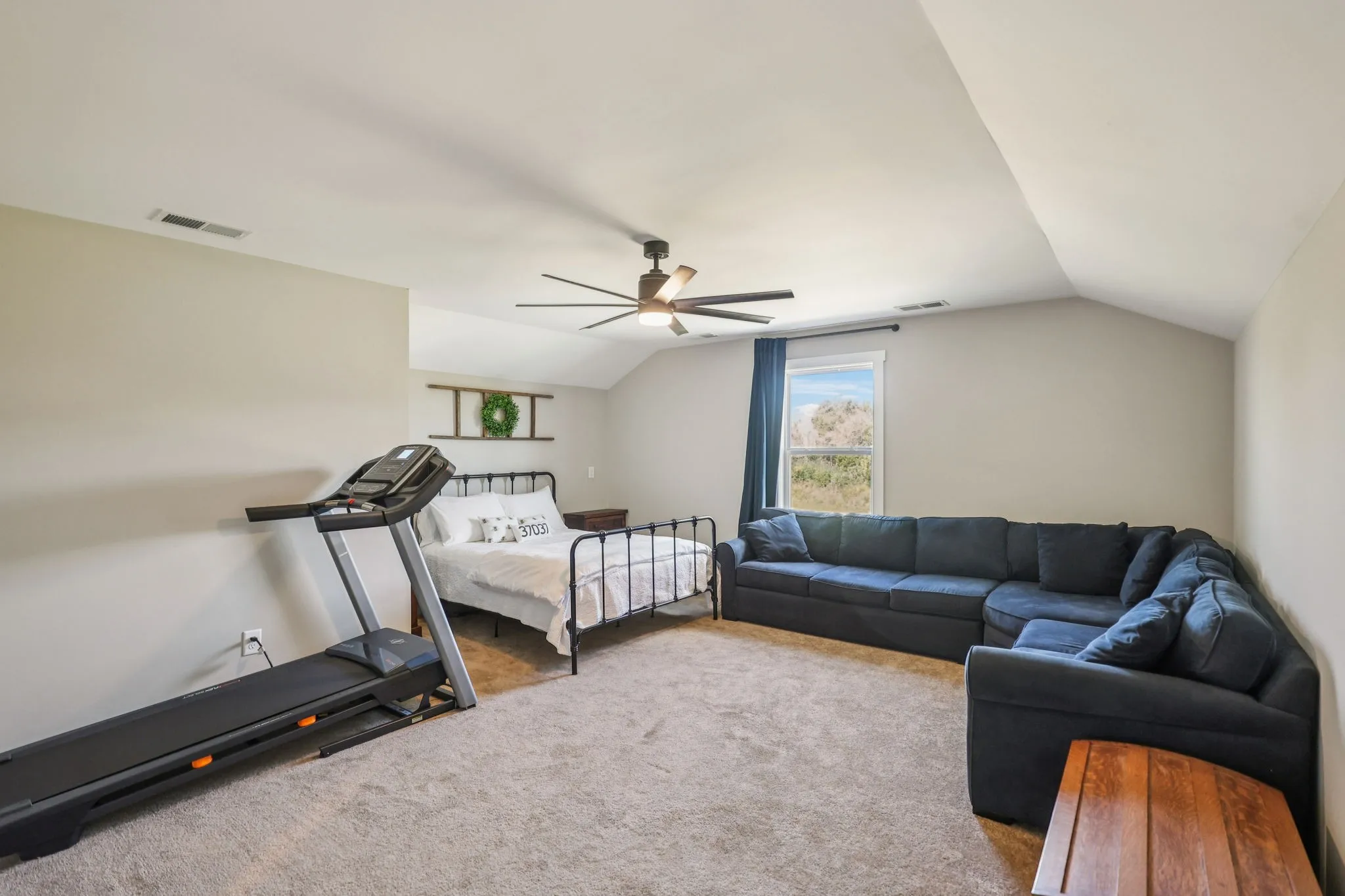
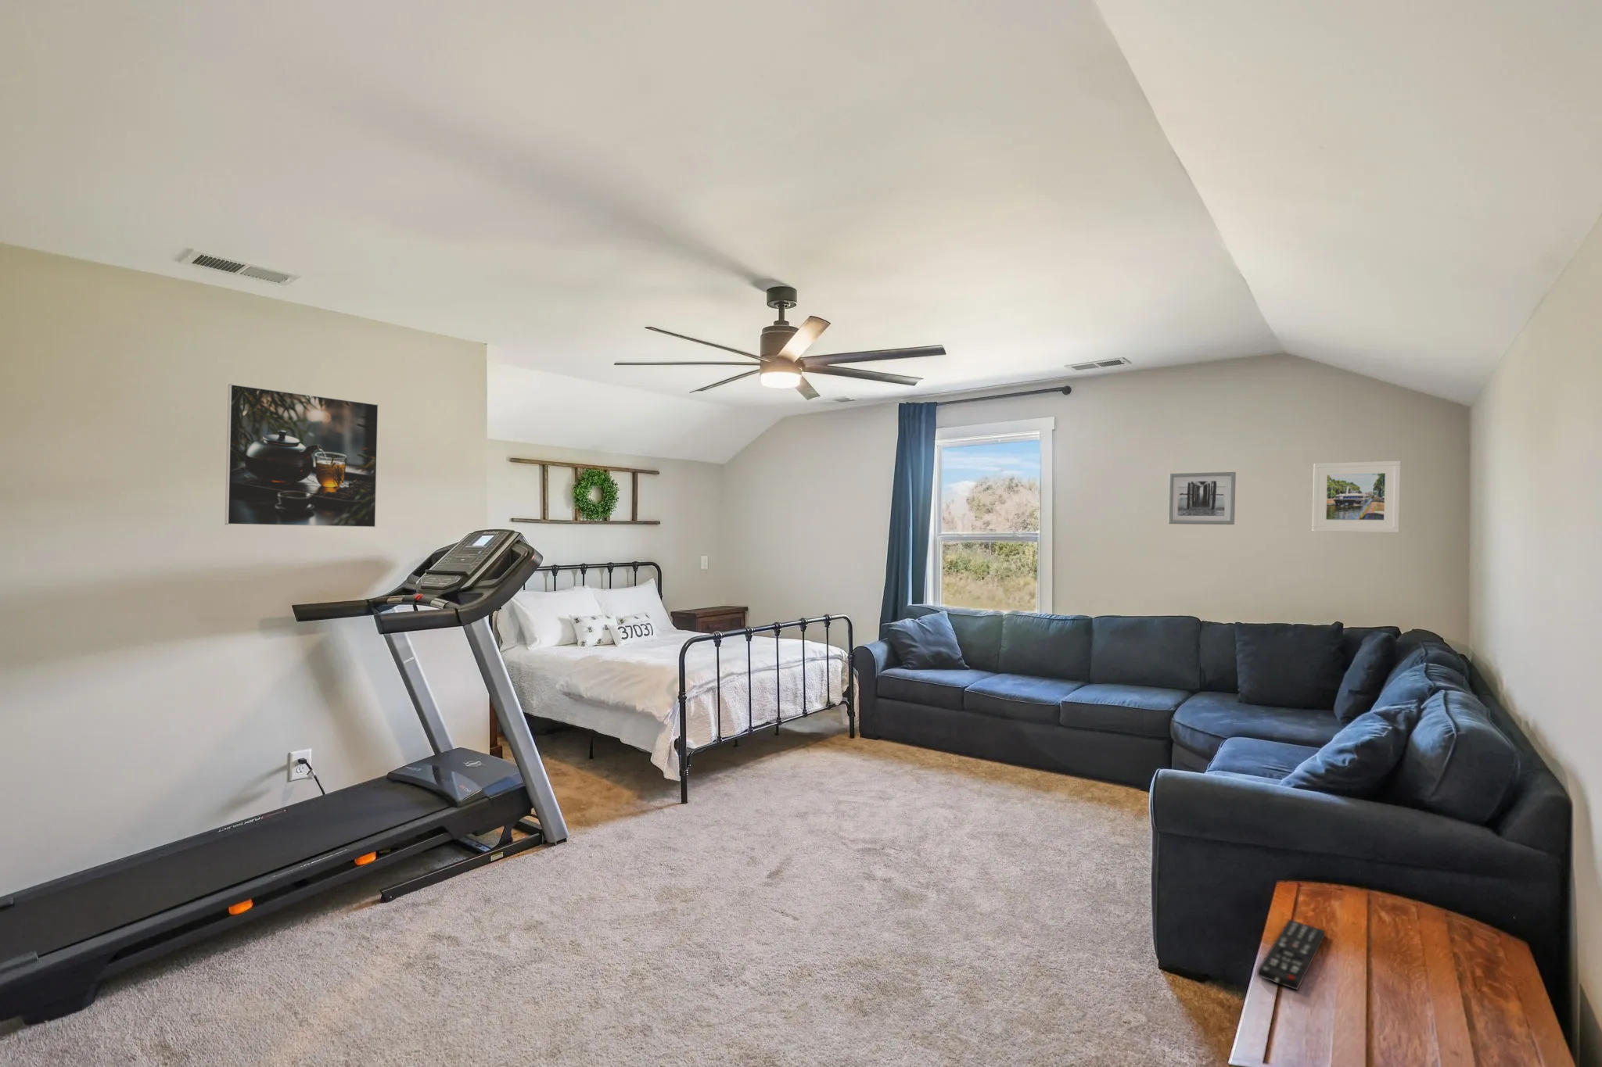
+ remote control (1292, 951)
+ wall art (1201, 498)
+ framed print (306, 461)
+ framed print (1354, 497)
